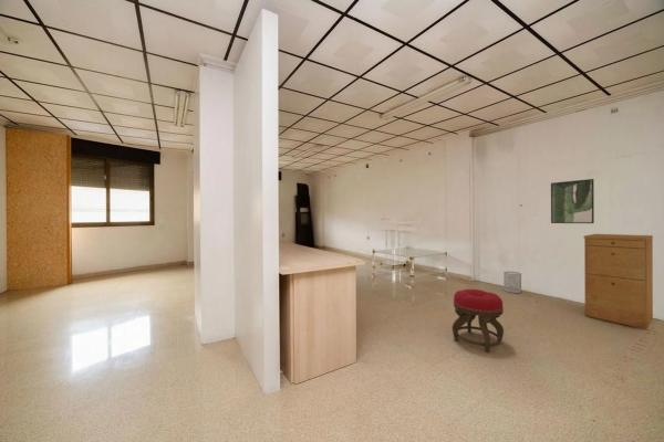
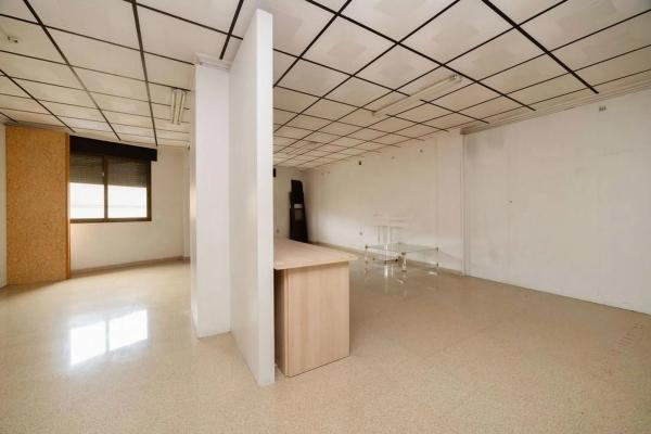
- stool (478, 317)
- wastebasket (512, 282)
- filing cabinet (618, 276)
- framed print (571, 202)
